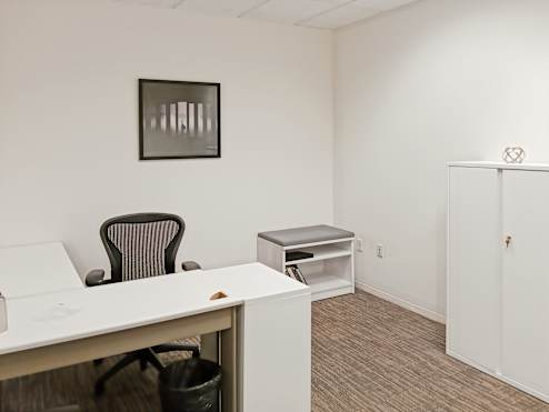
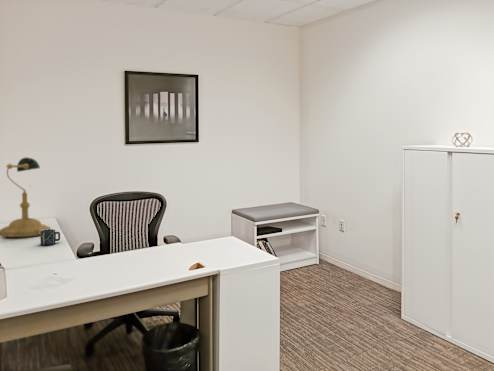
+ desk lamp (24, 195)
+ cup (50, 236)
